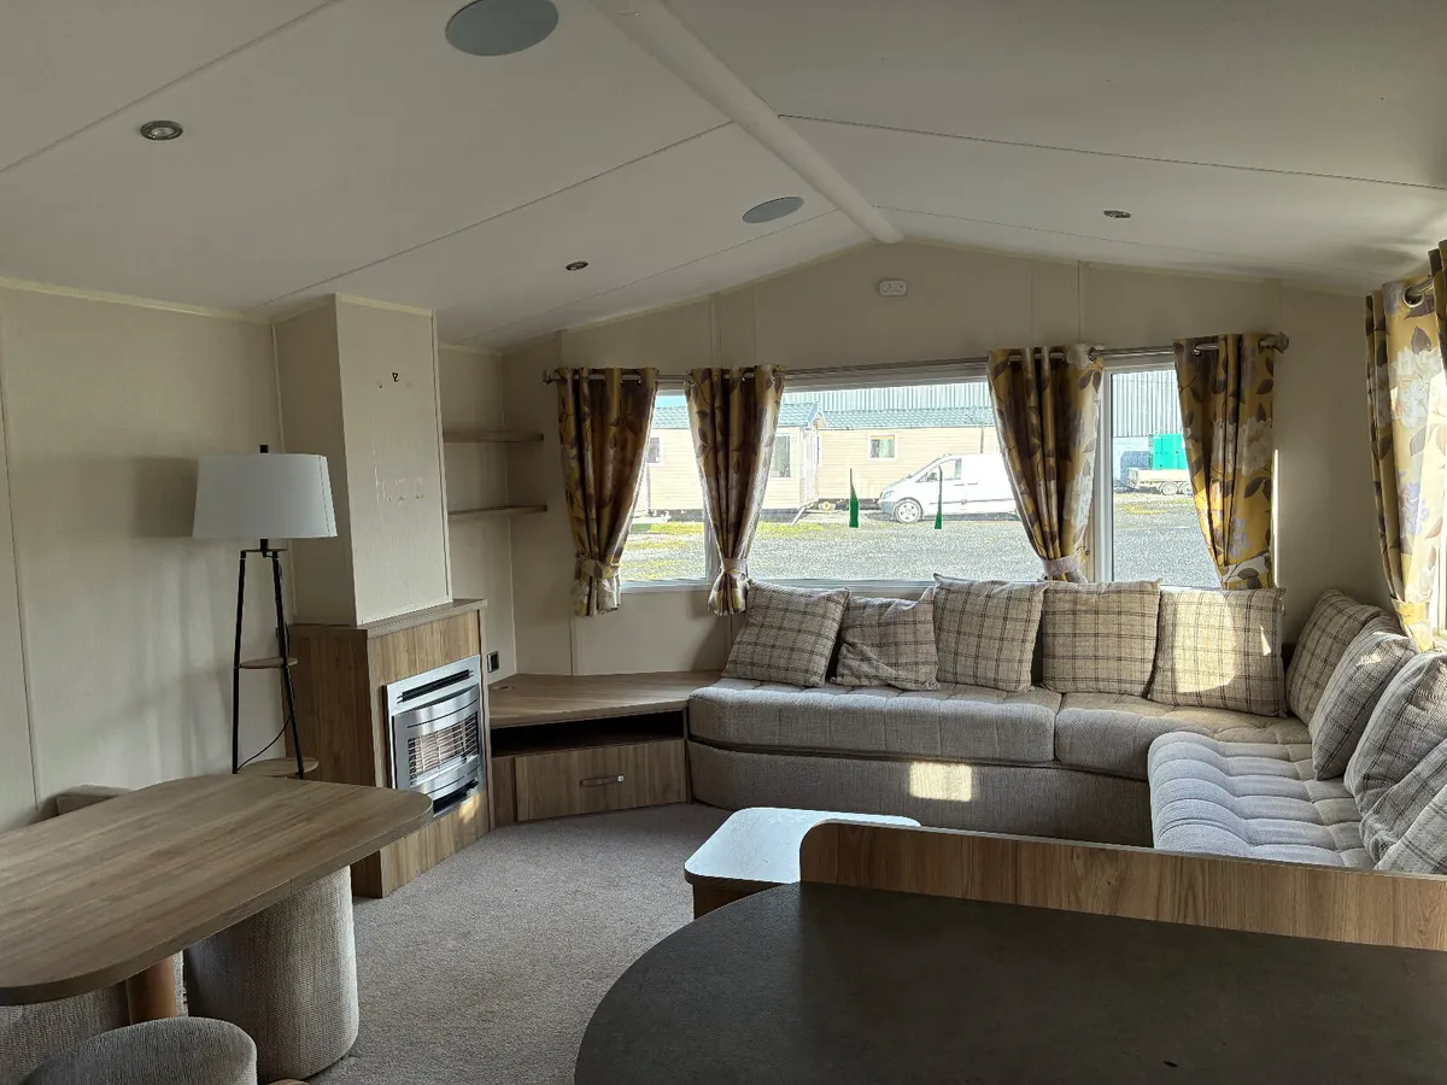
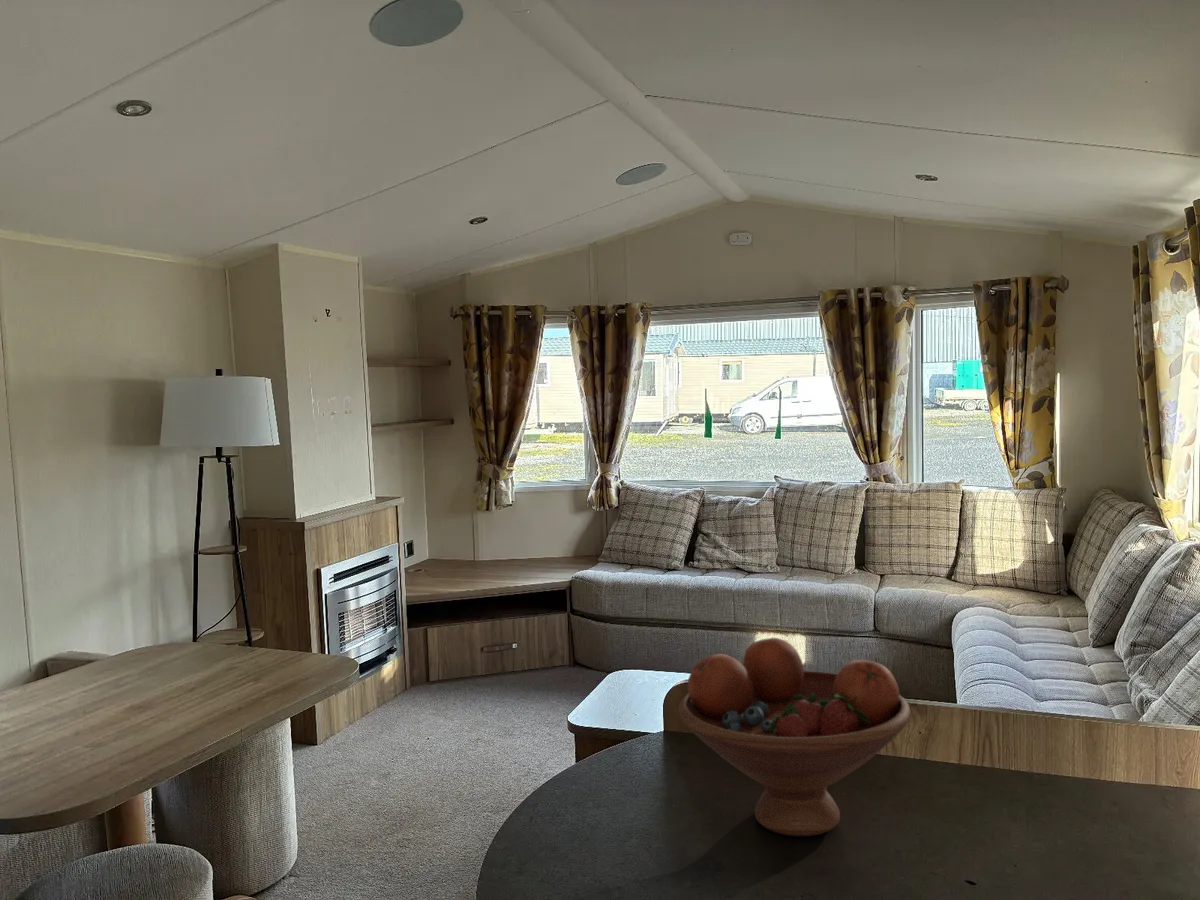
+ fruit bowl (793, 738)
